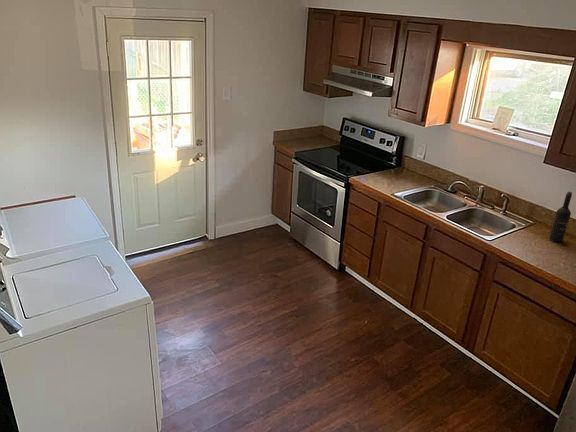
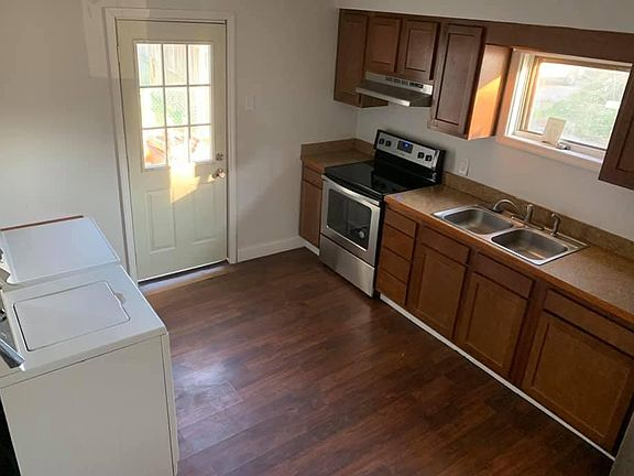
- wine bottle (562, 216)
